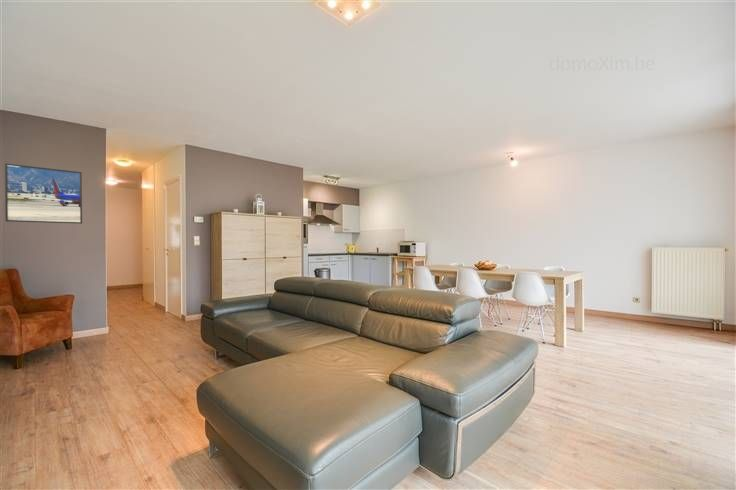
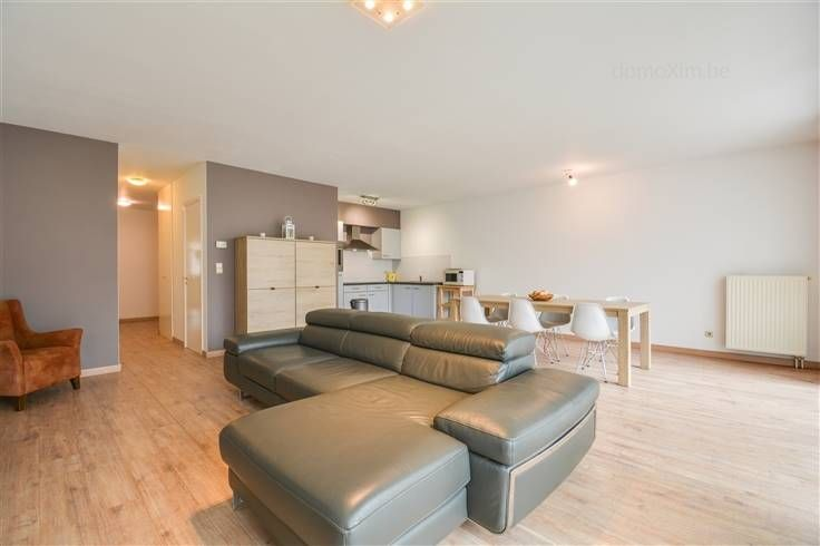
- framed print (45, 195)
